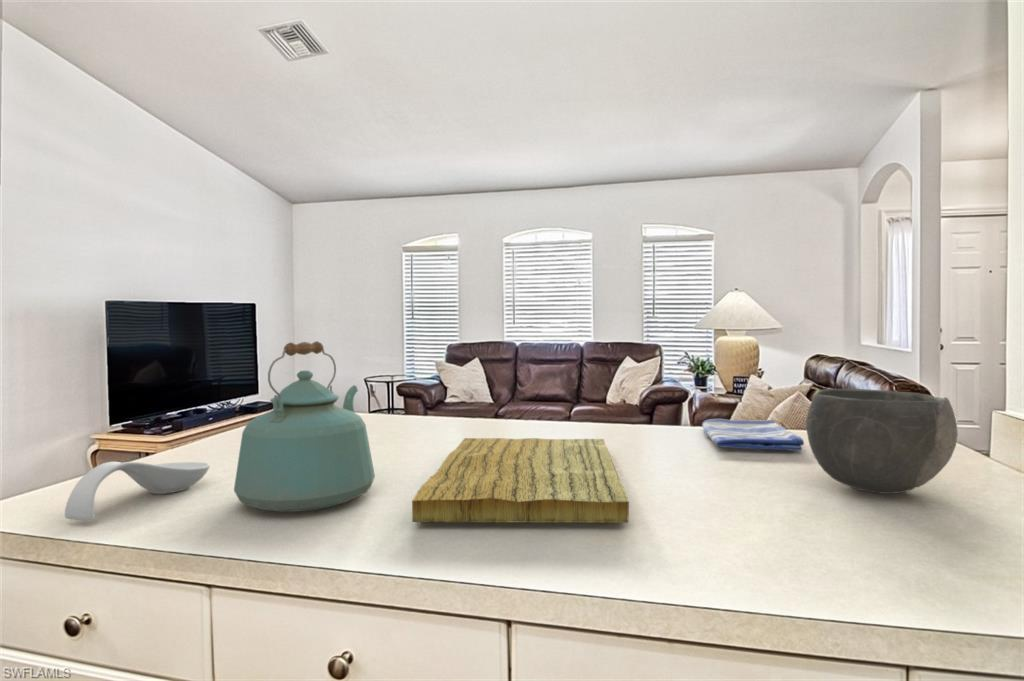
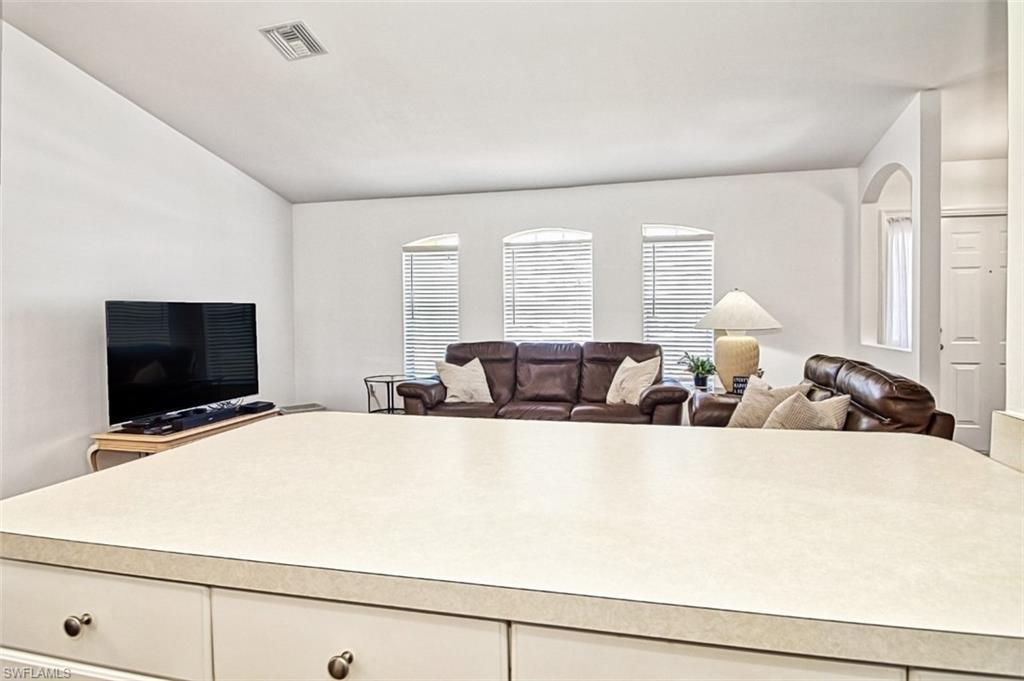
- spoon rest (143, 476)
- kettle (314, 417)
- cutting board (527, 468)
- bowl (876, 441)
- dish towel (748, 433)
